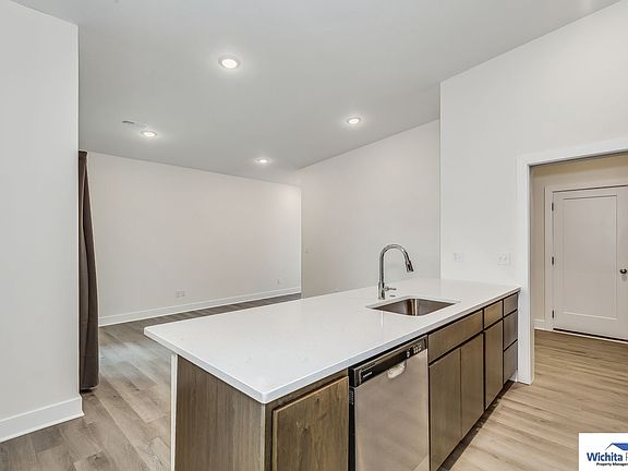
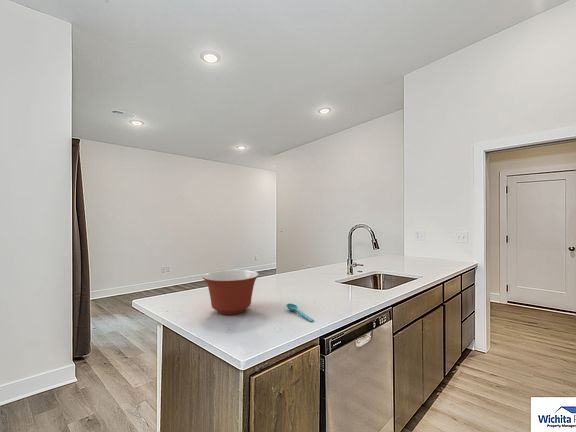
+ mixing bowl (231, 292)
+ spoon (299, 311)
